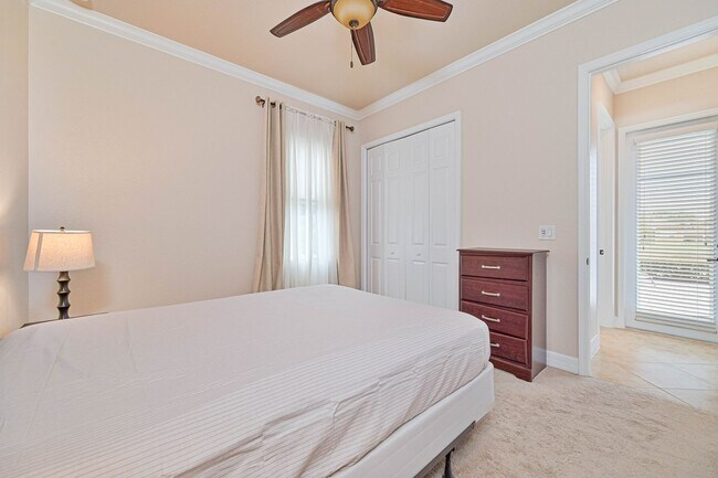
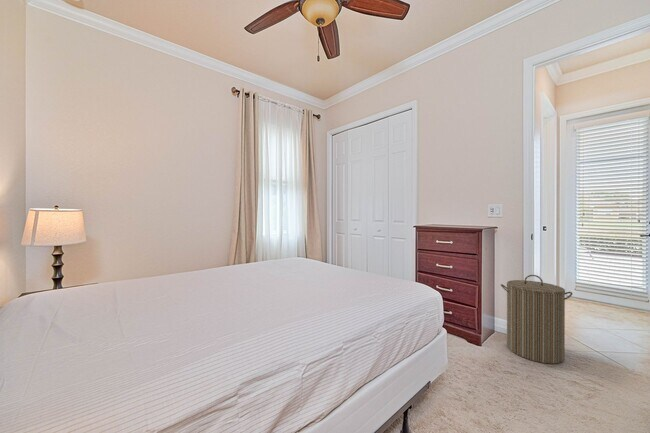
+ laundry hamper (534, 313)
